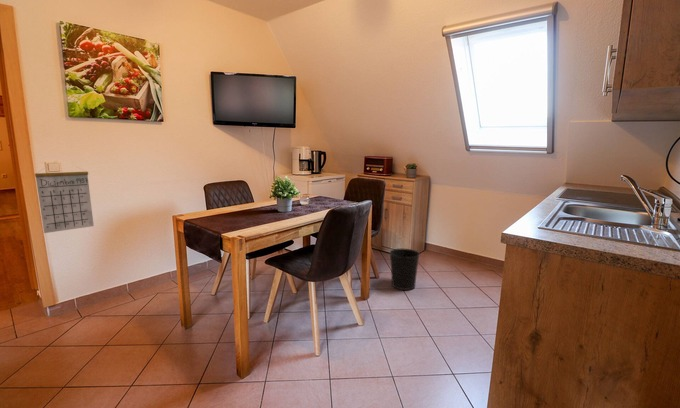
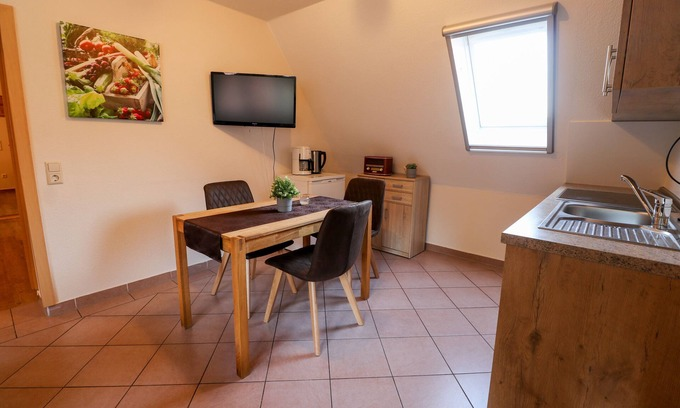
- calendar (65, 194)
- wastebasket (403, 269)
